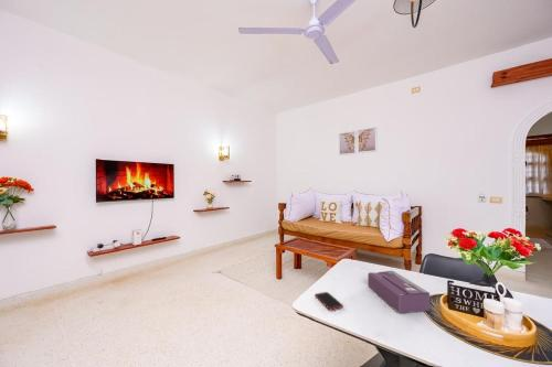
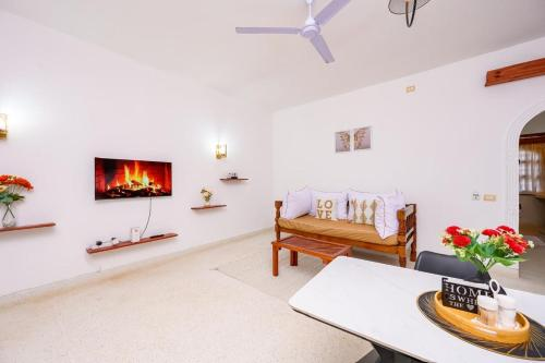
- tissue box (395, 289)
- cell phone (328, 300)
